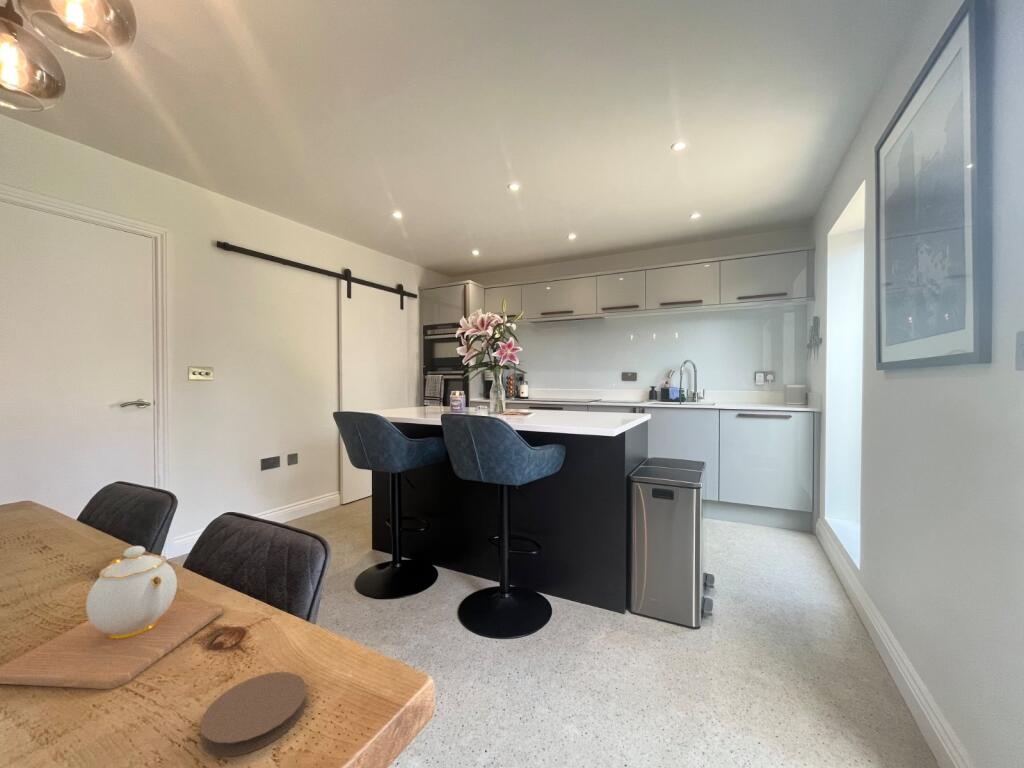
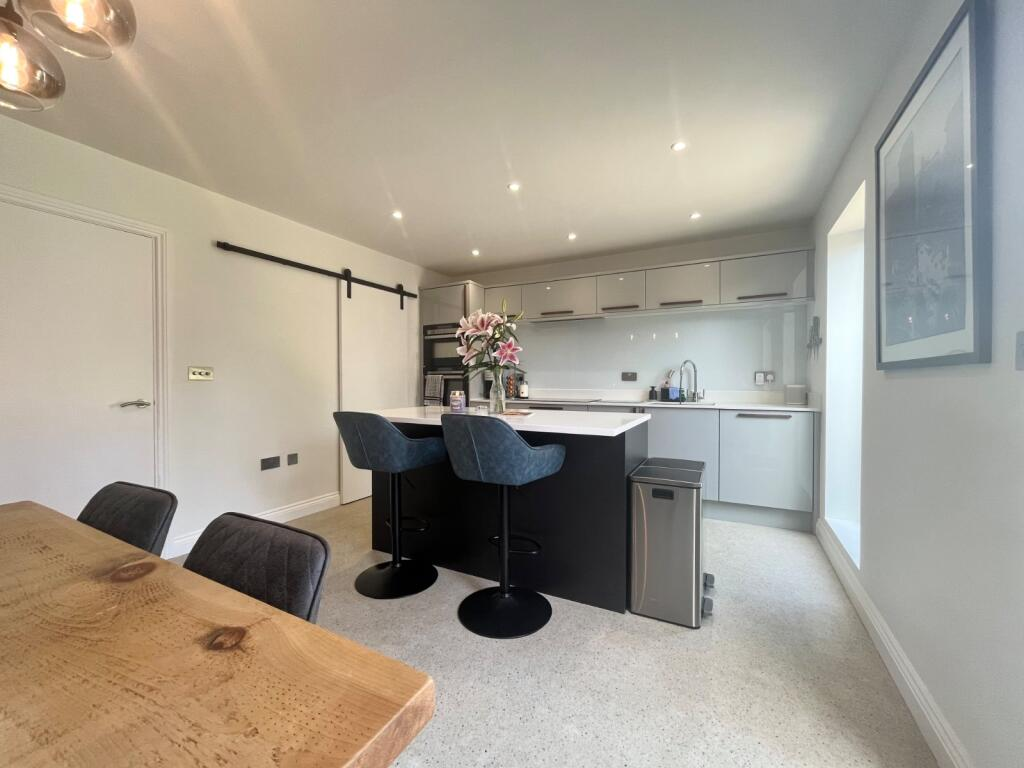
- coaster (256, 709)
- teapot (122, 596)
